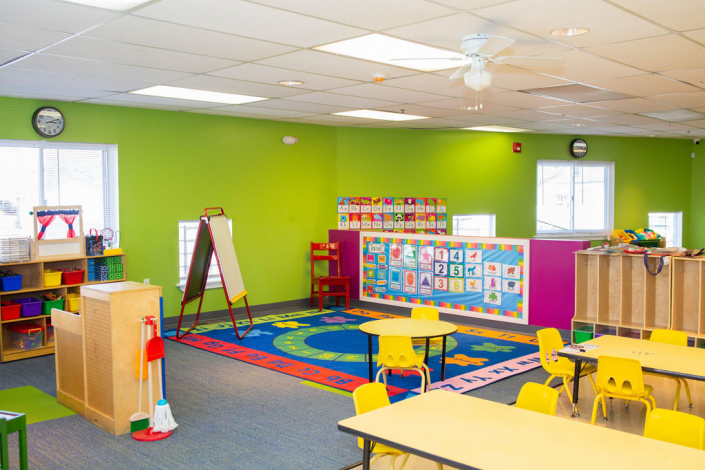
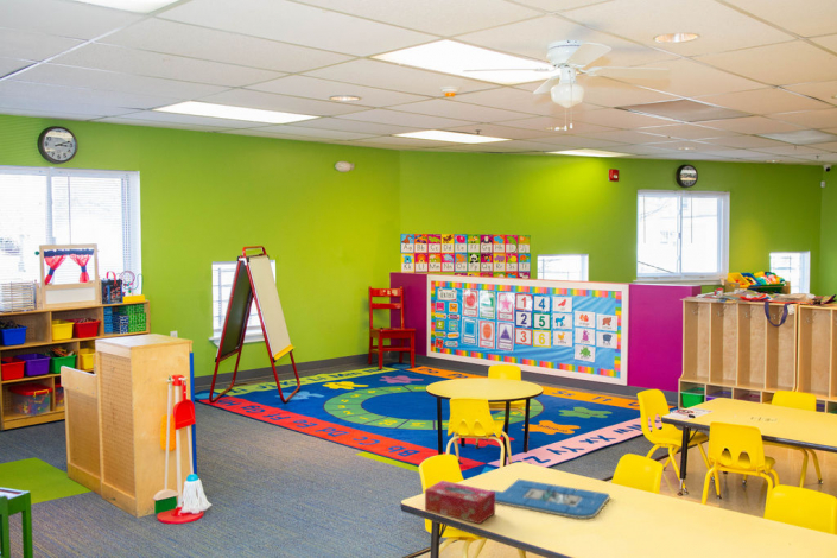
+ tissue box (459, 501)
+ board game (545, 494)
